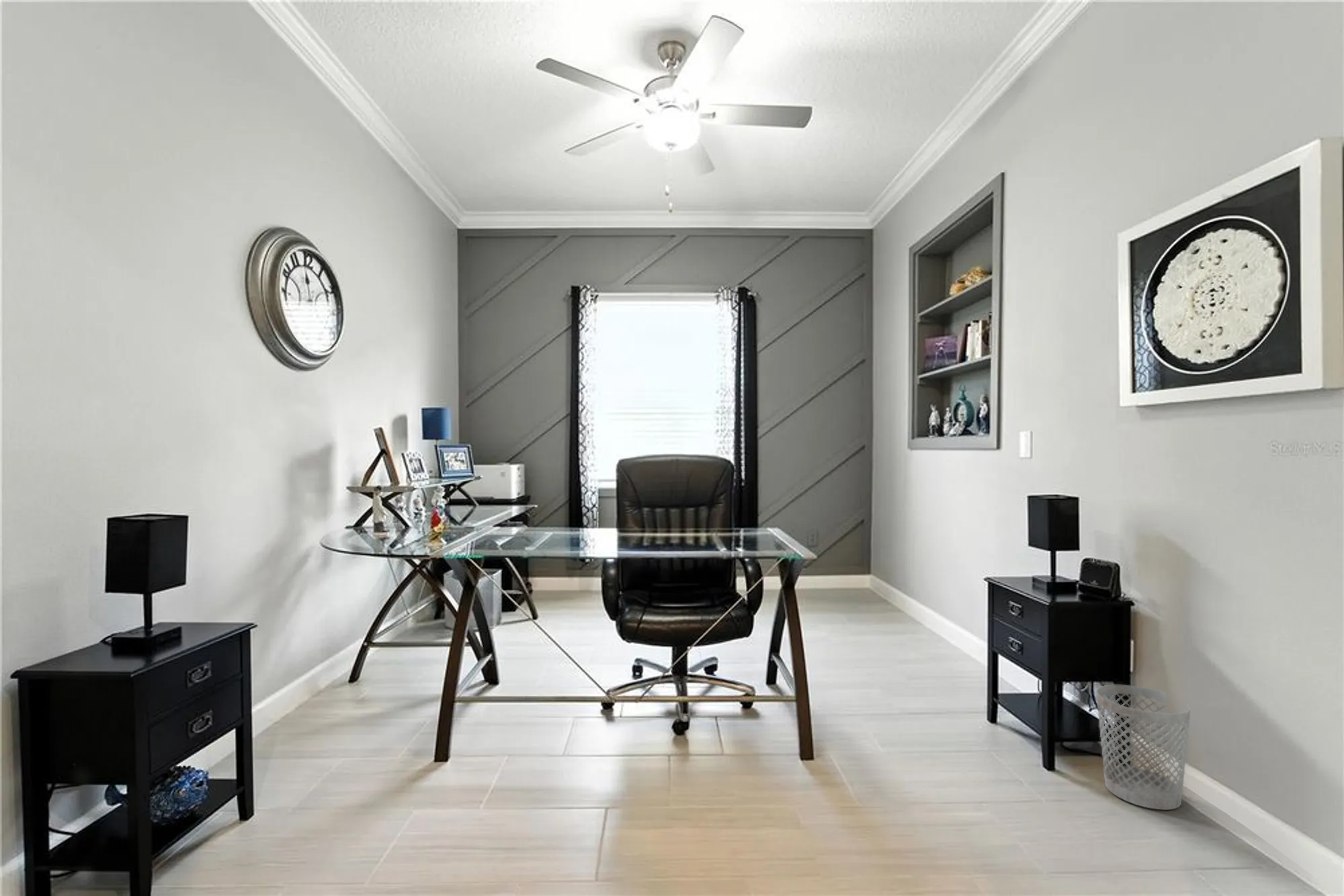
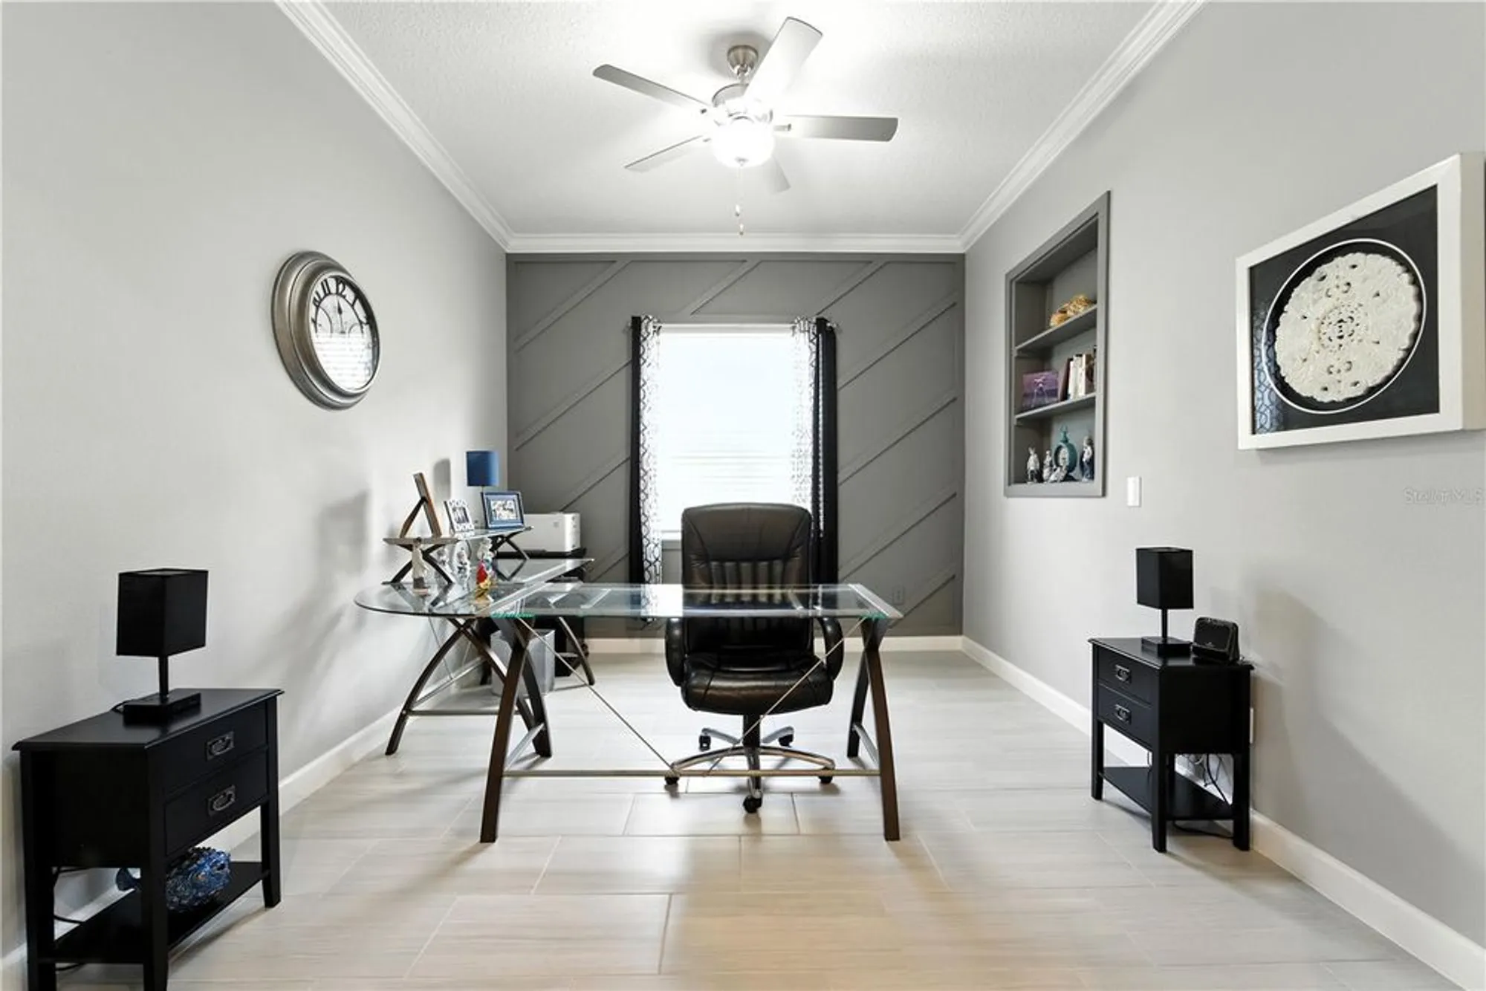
- wastebasket (1142, 746)
